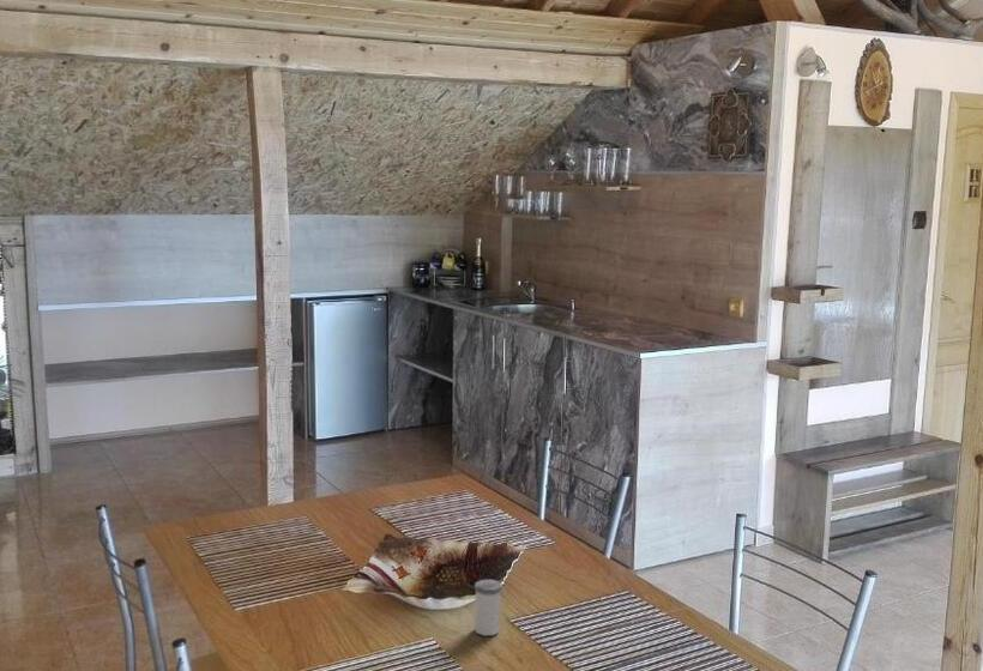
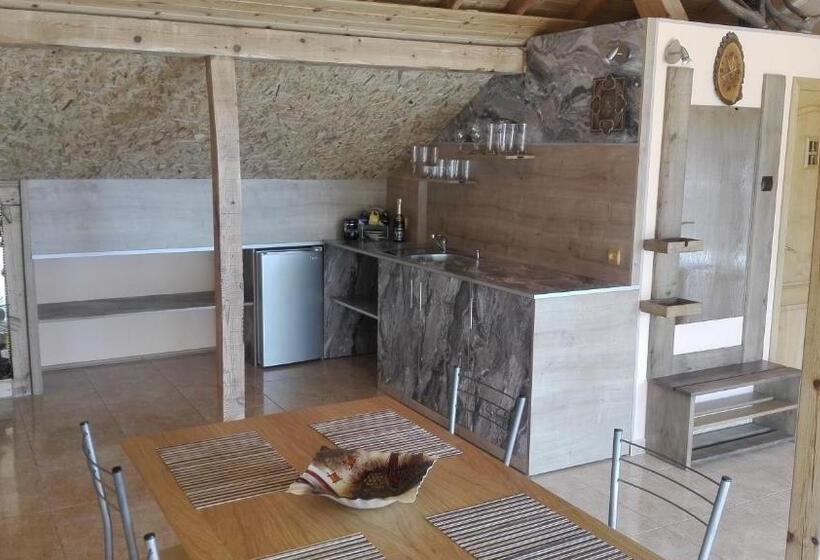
- salt shaker (487, 607)
